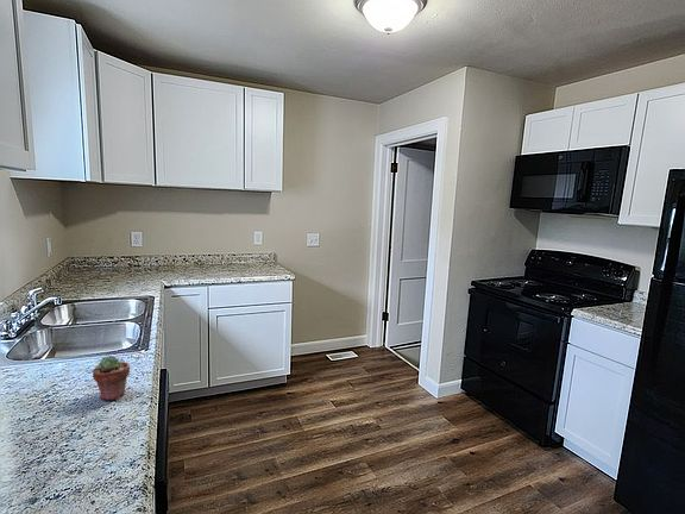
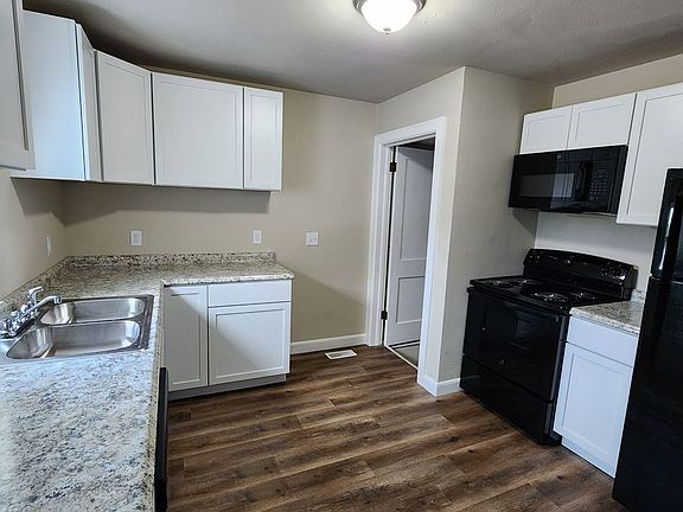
- potted succulent (111, 375)
